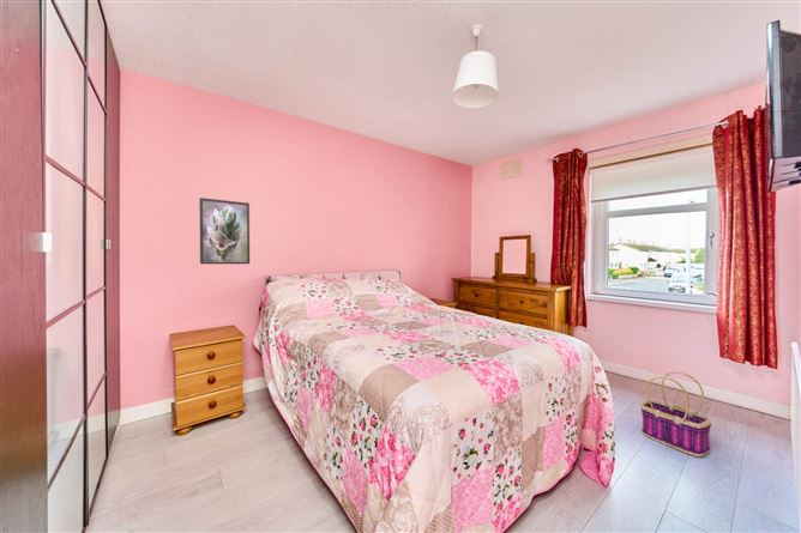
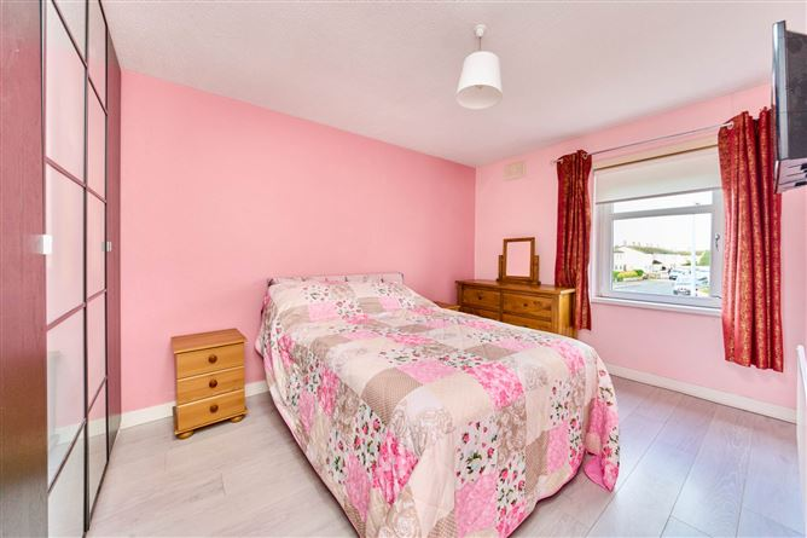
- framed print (225, 231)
- basket (673, 407)
